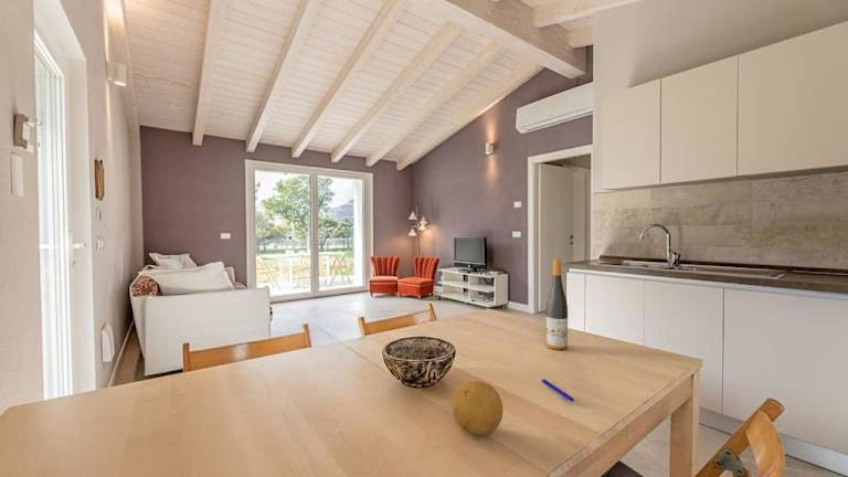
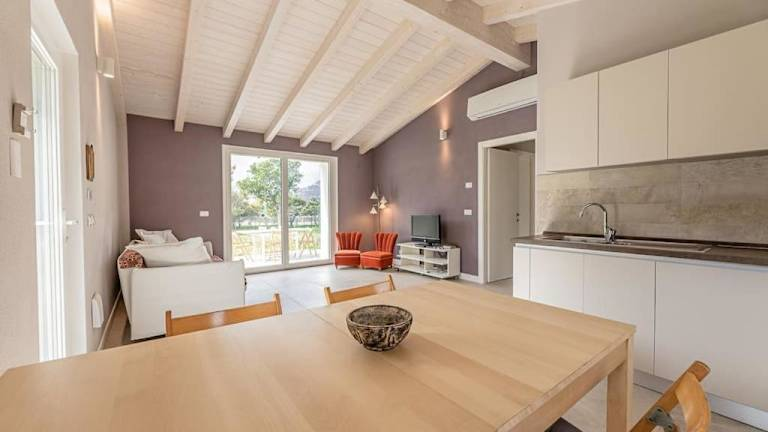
- pen (555, 389)
- wine bottle (556, 303)
- fruit (477, 407)
